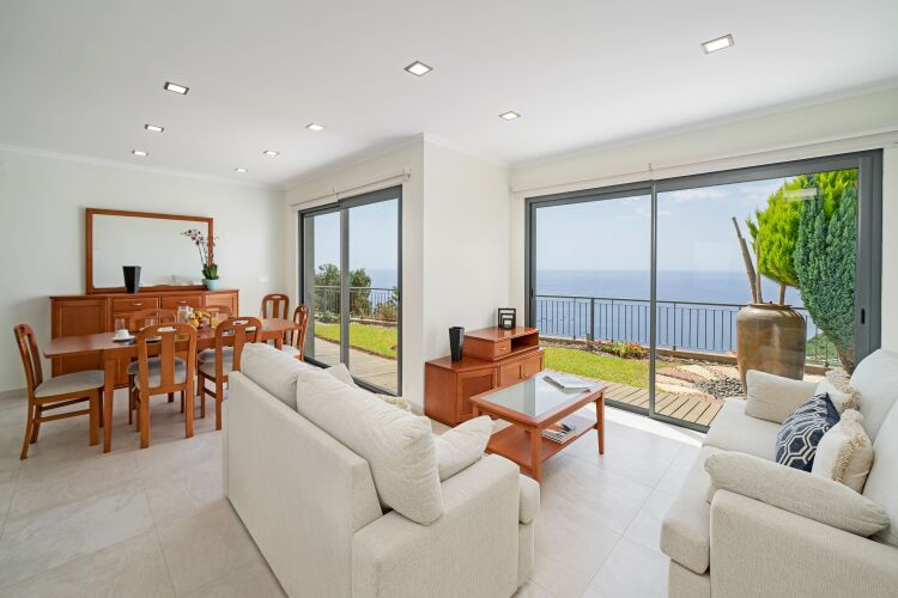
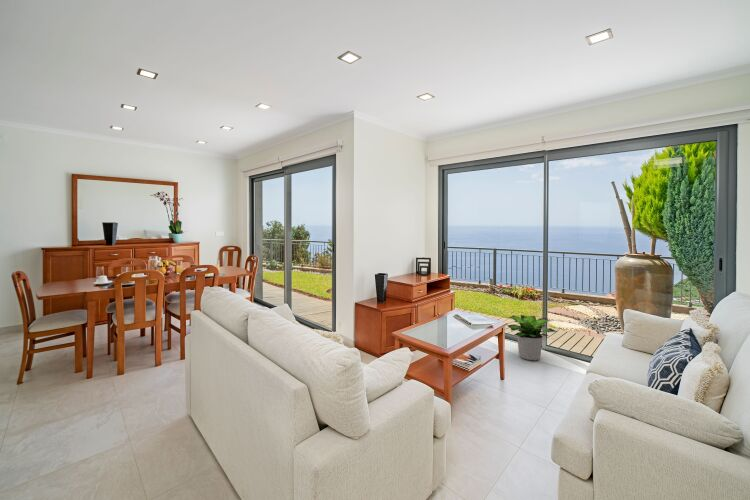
+ potted plant (532, 338)
